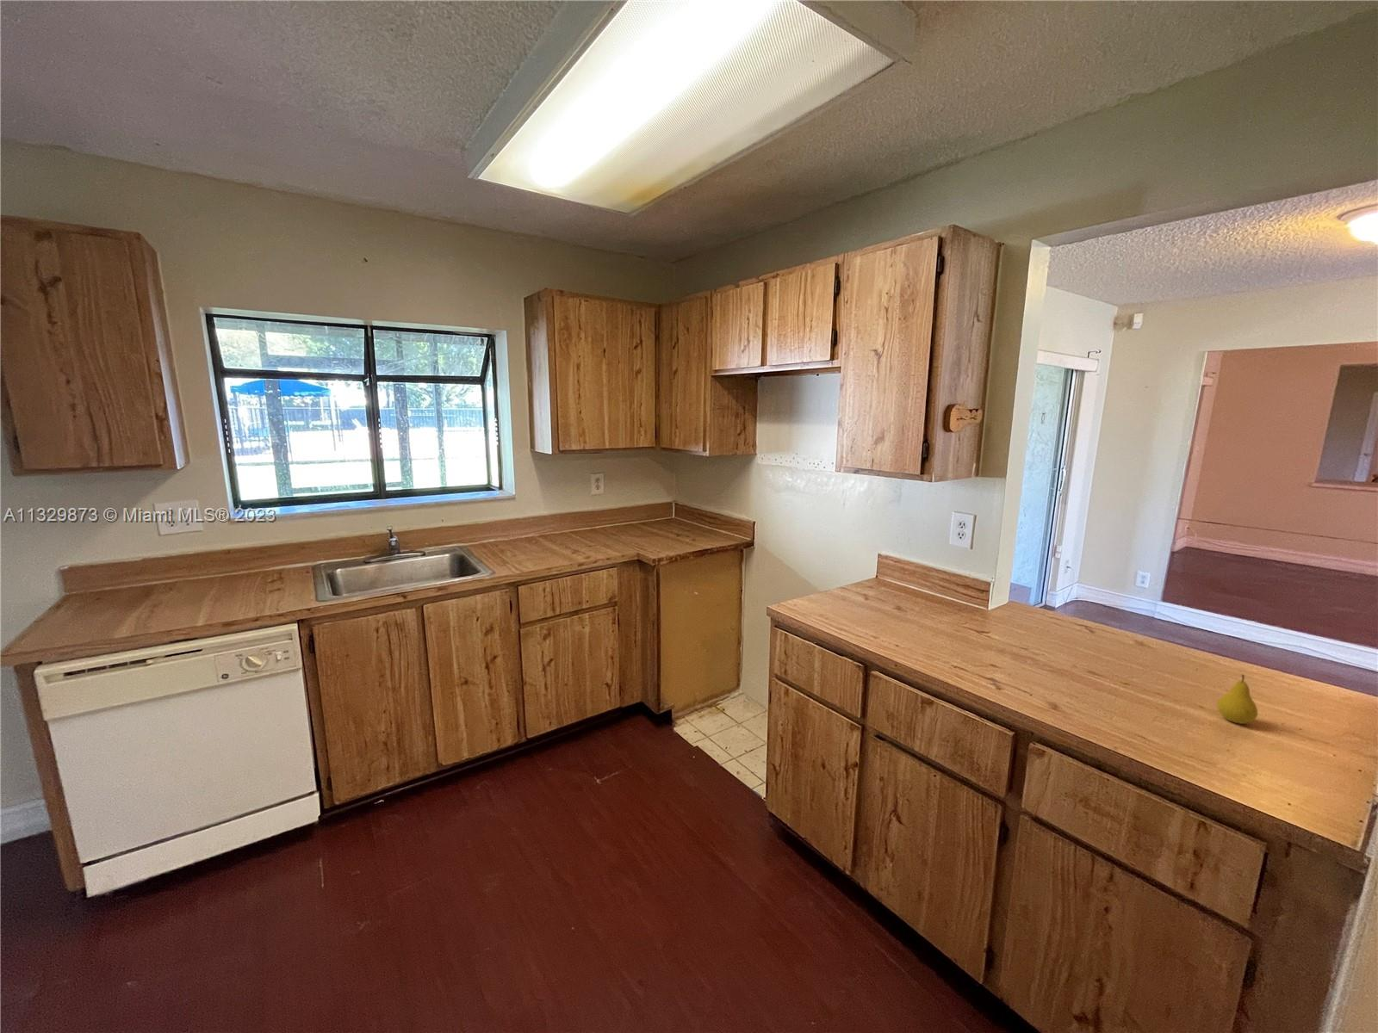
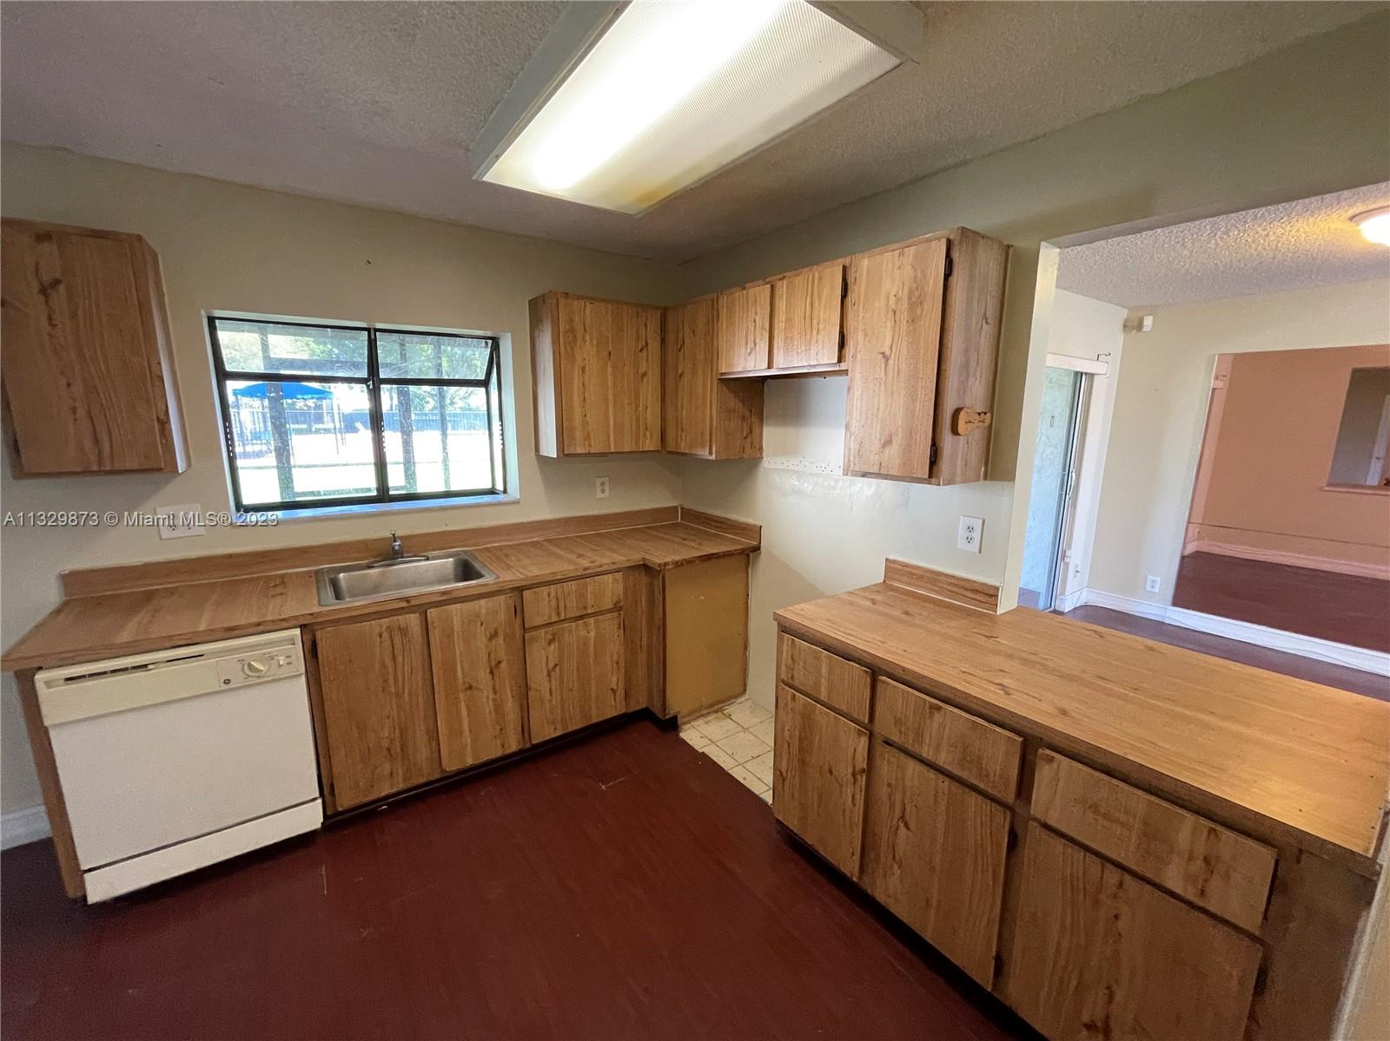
- fruit (1239, 696)
